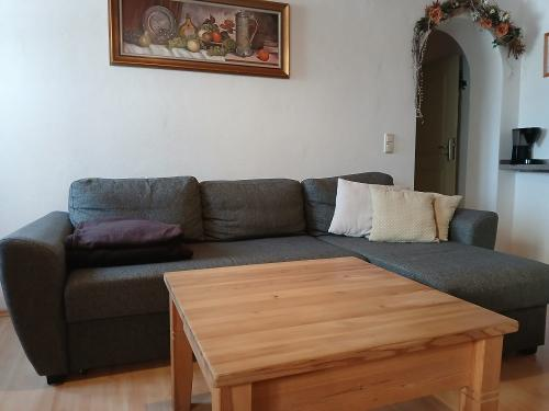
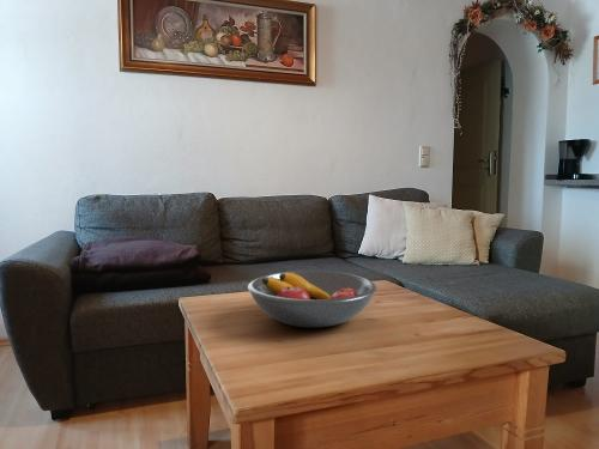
+ fruit bowl (311, 296)
